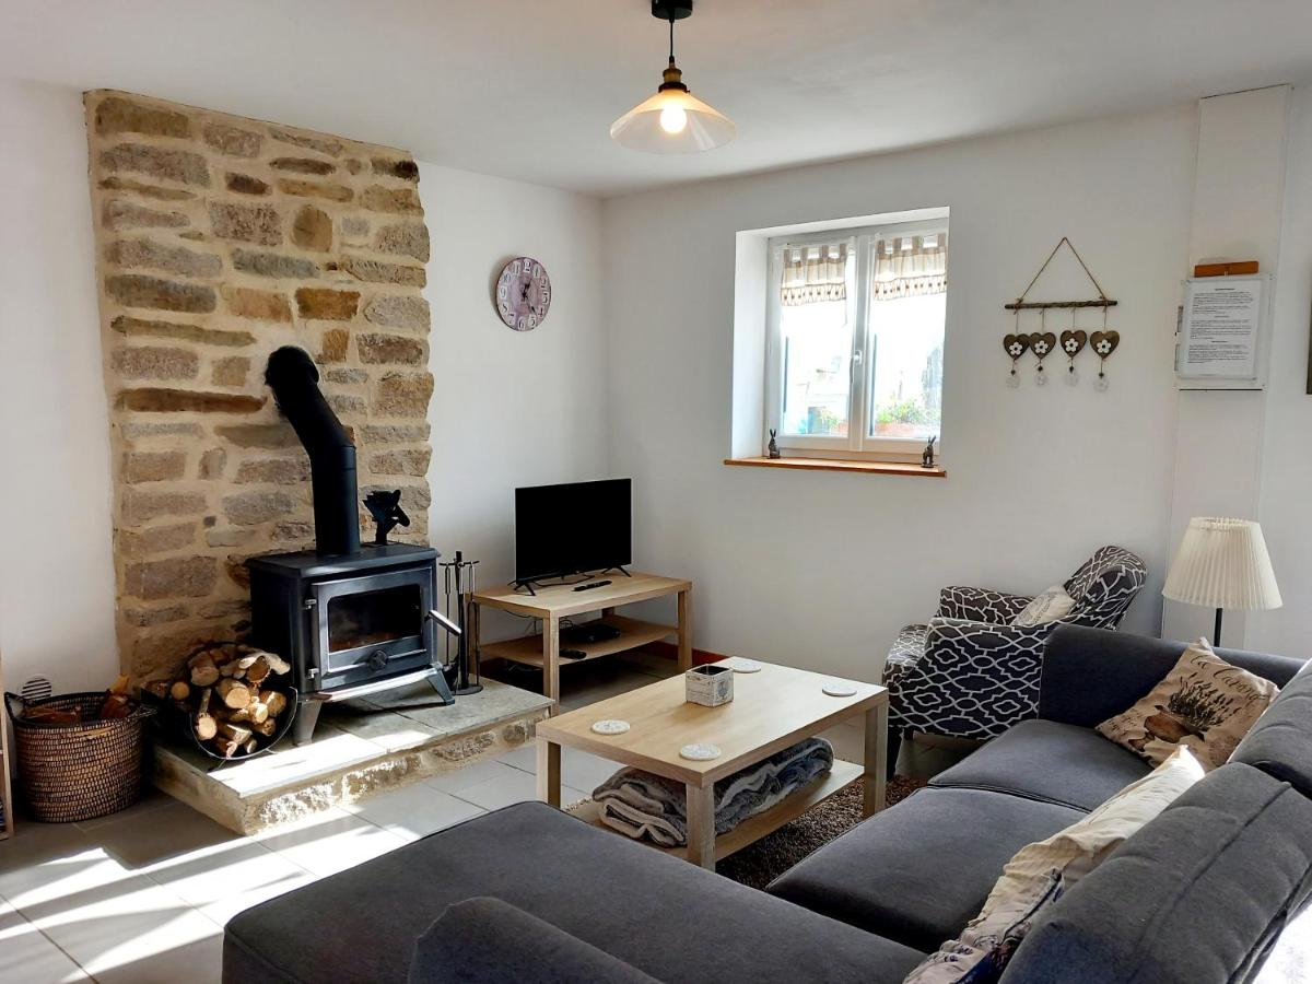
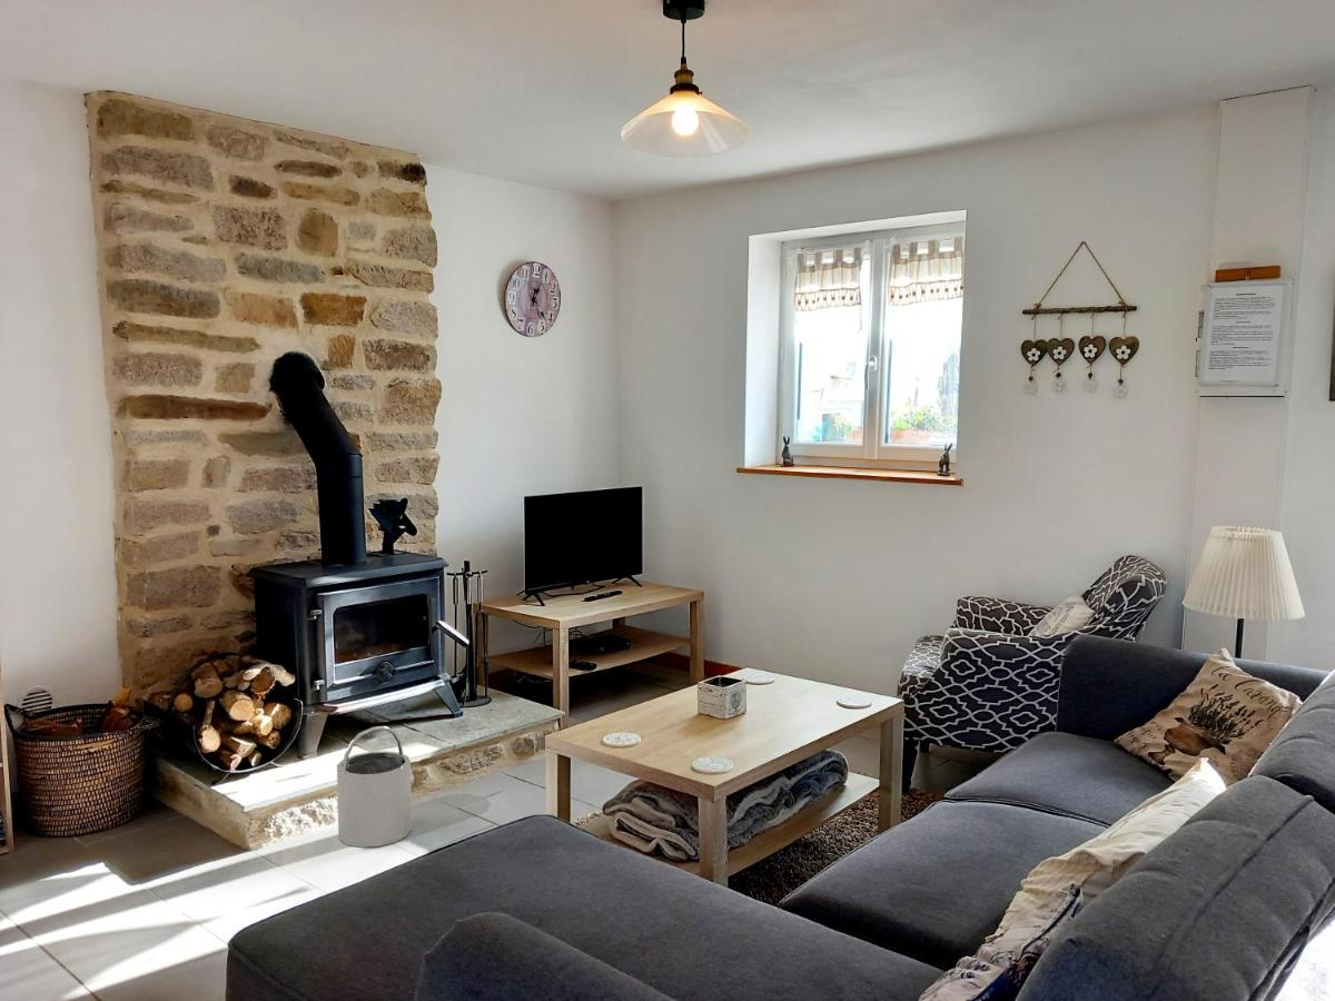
+ bucket (374, 780)
